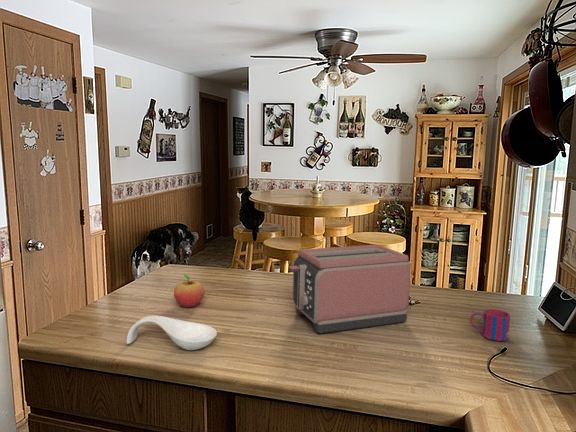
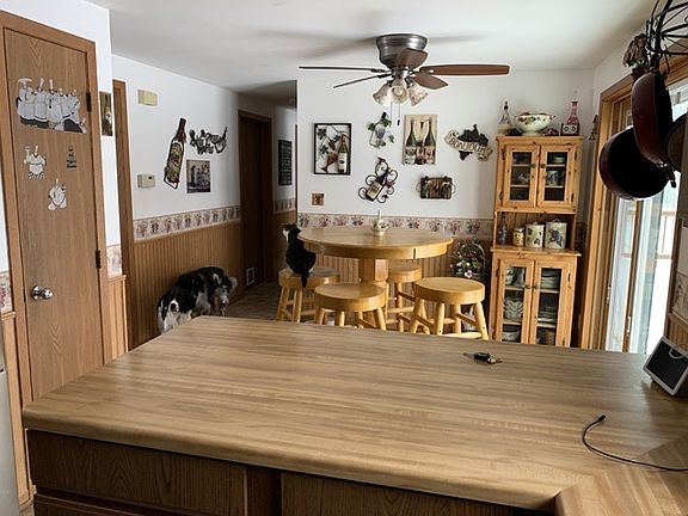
- fruit (189, 290)
- mug (489, 323)
- toaster (344, 285)
- spoon rest (172, 331)
